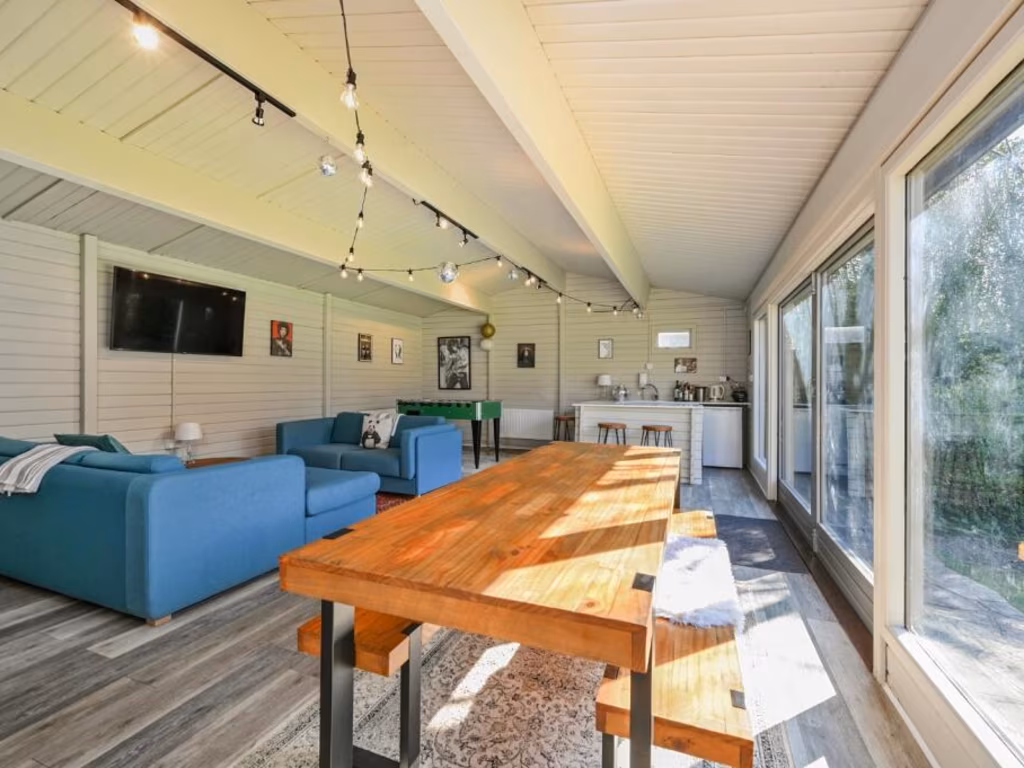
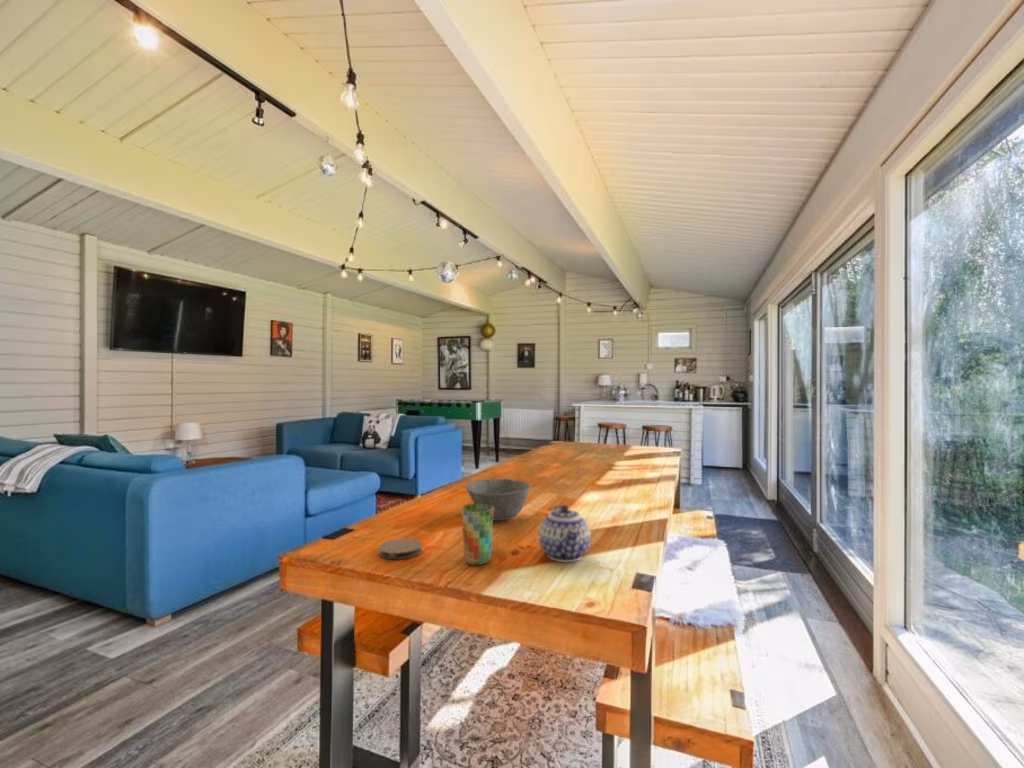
+ cup (477, 534)
+ bowl (498, 501)
+ coaster (400, 548)
+ teapot (564, 530)
